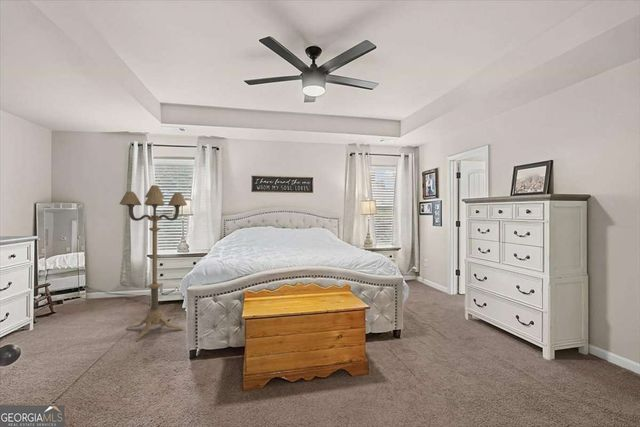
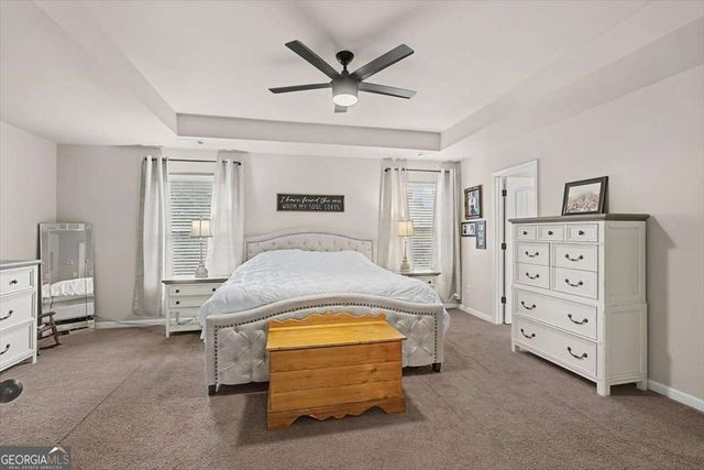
- floor lamp (154, 257)
